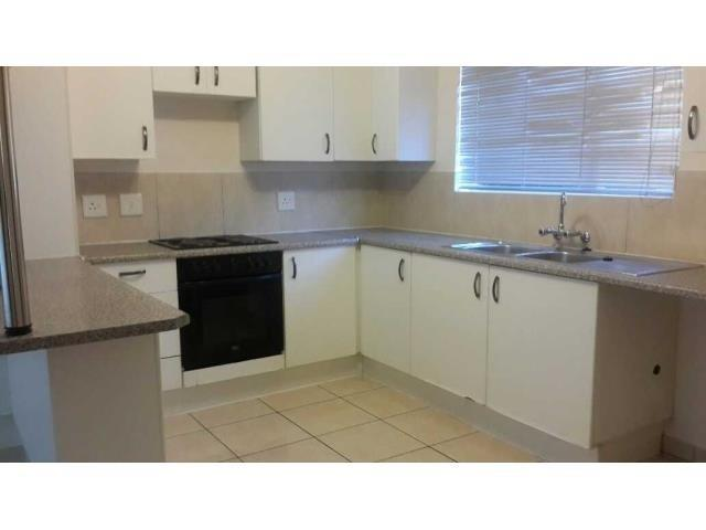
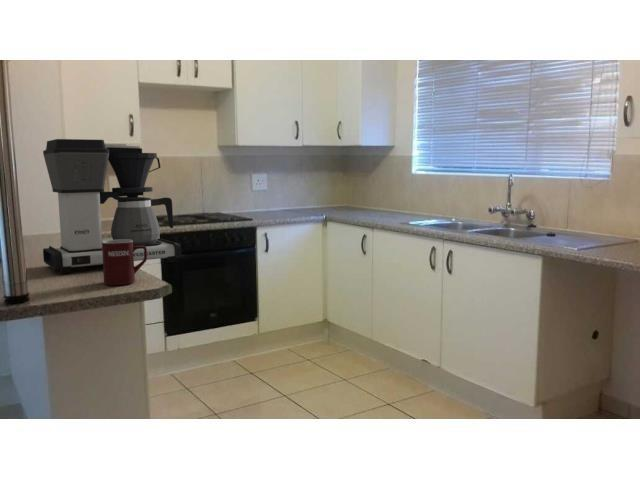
+ mug (125, 261)
+ coffee maker (115, 199)
